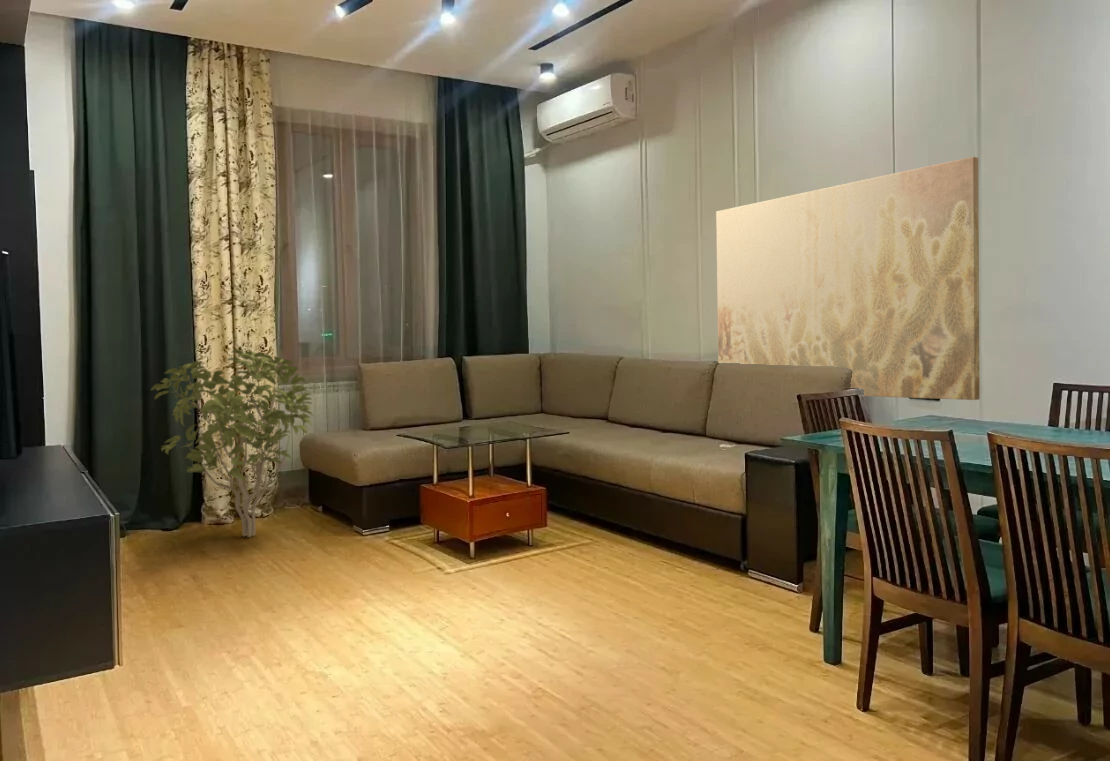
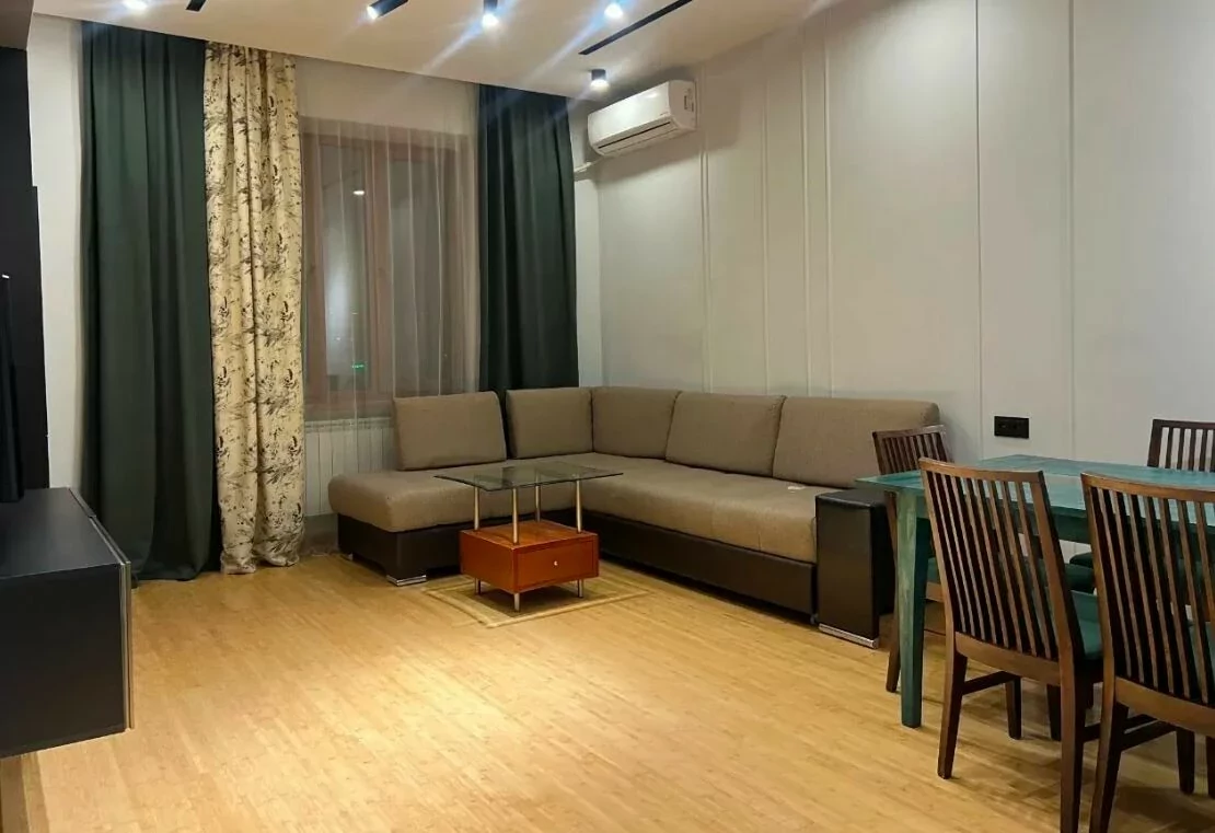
- wall art (828, 291)
- shrub (245, 442)
